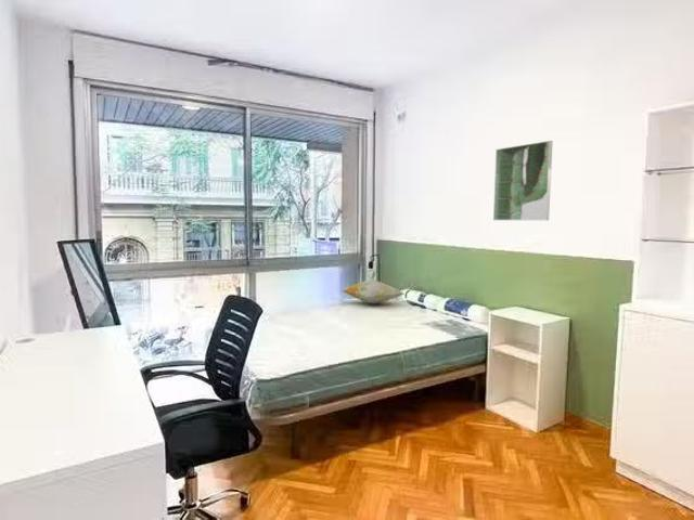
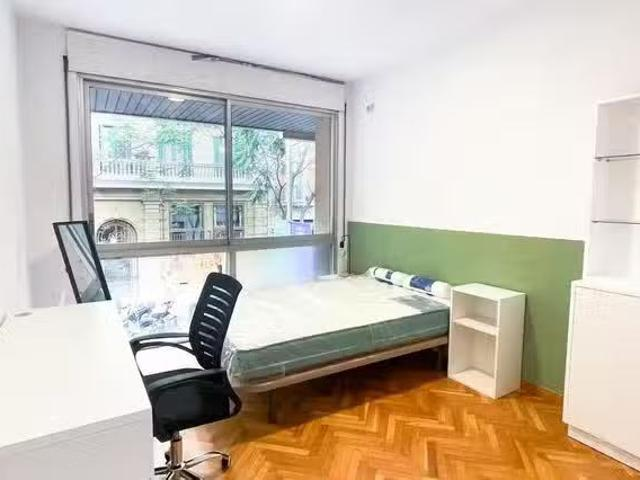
- decorative pillow (372, 291)
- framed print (520, 183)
